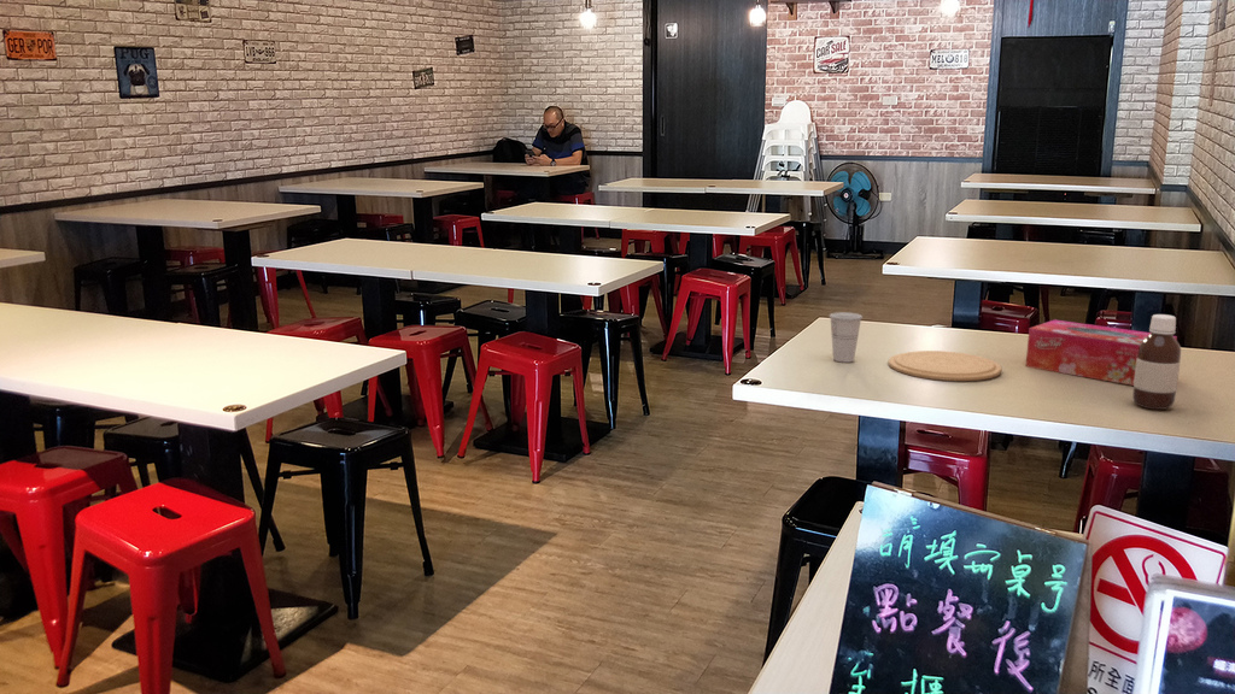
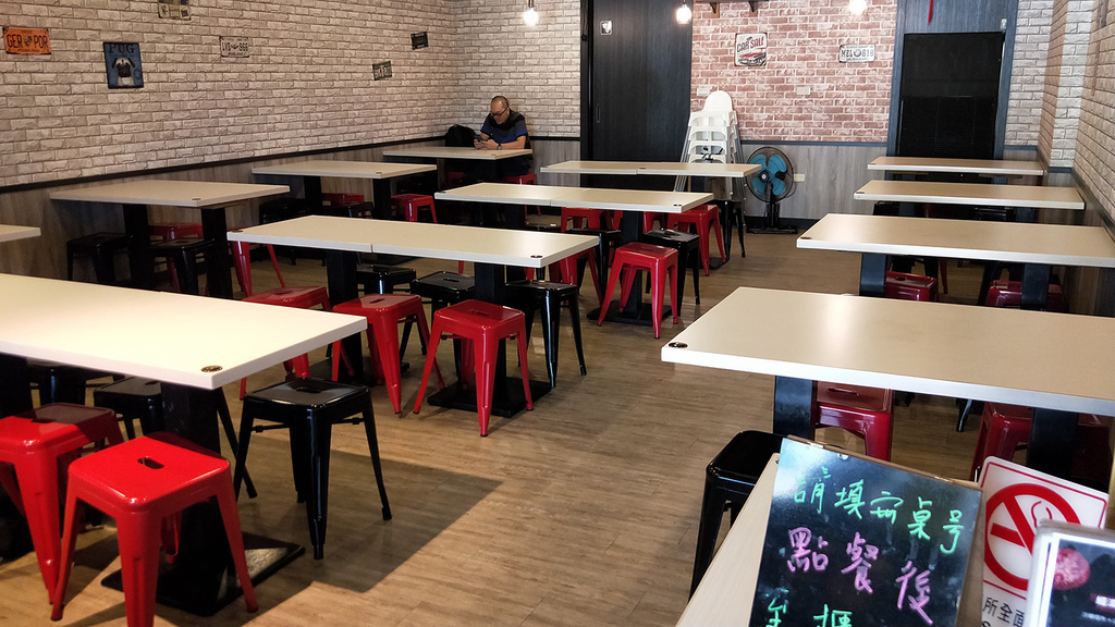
- bottle (1158, 361)
- cup (844, 336)
- tissue box (1099, 352)
- plate (943, 364)
